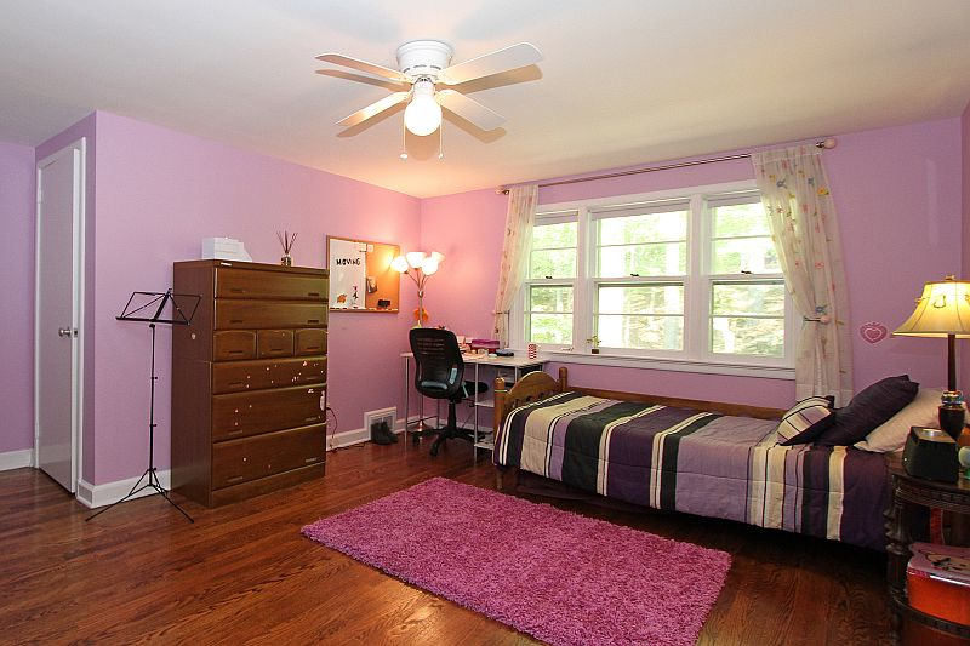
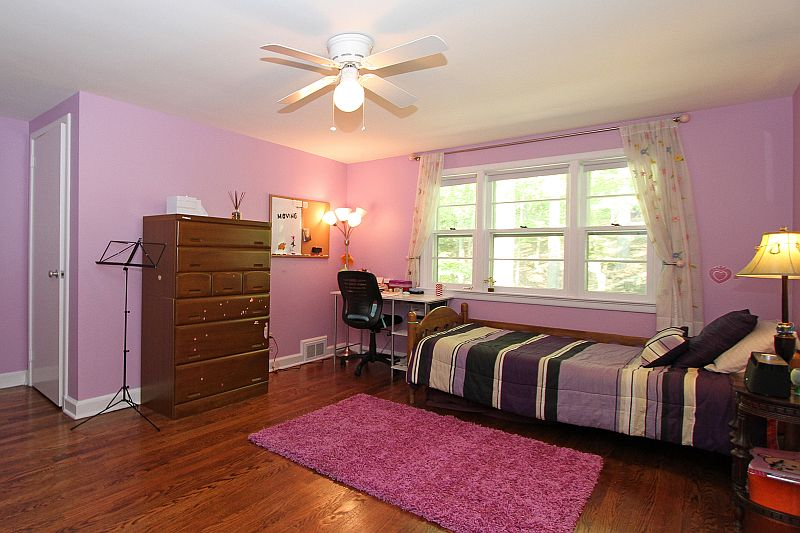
- boots (384, 431)
